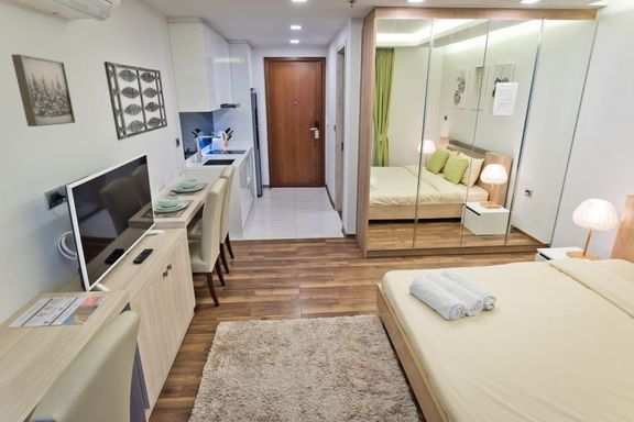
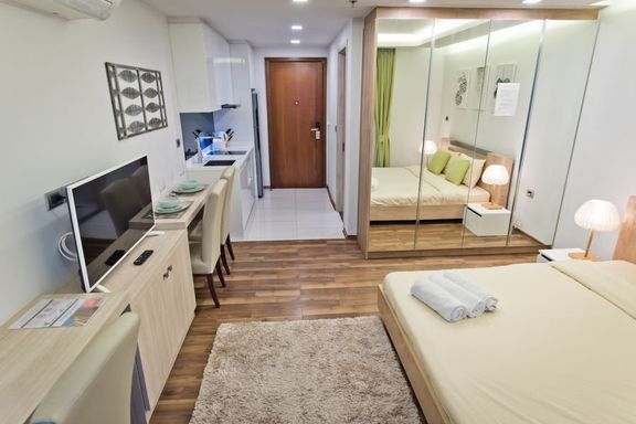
- wall art (46, 92)
